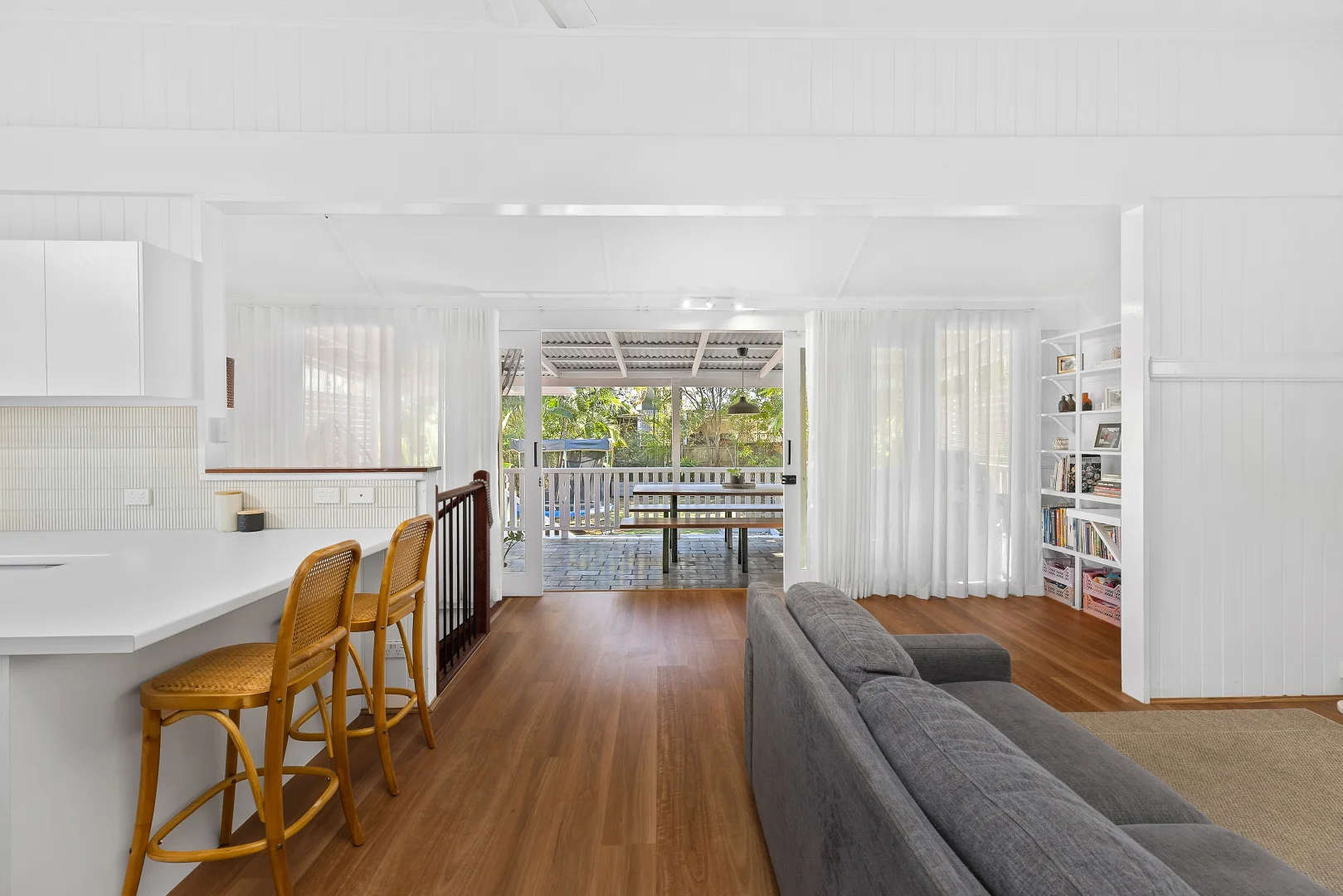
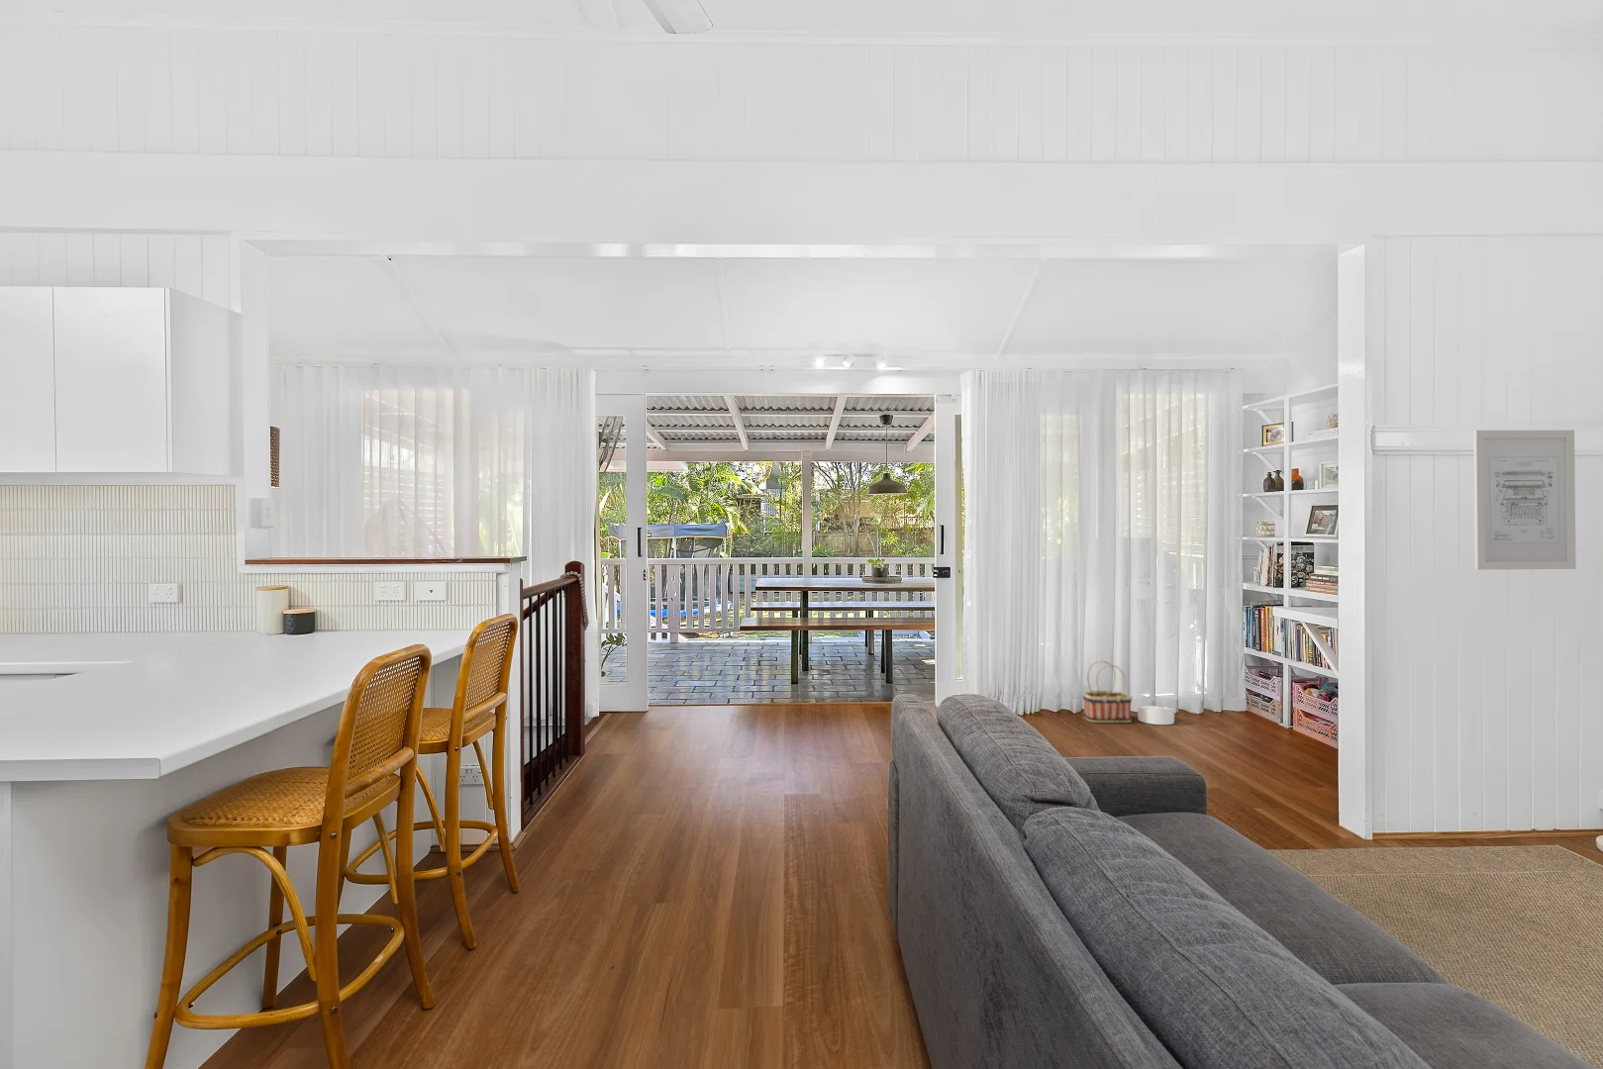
+ wall art (1524, 499)
+ basket (1106, 691)
+ decorative bowl (1155, 712)
